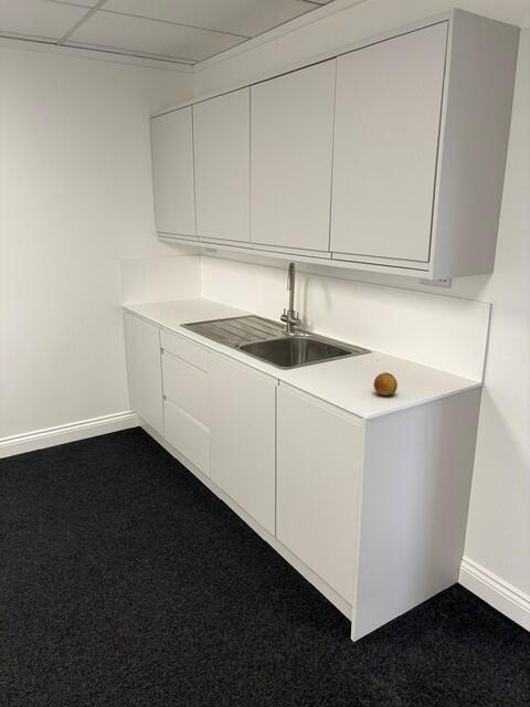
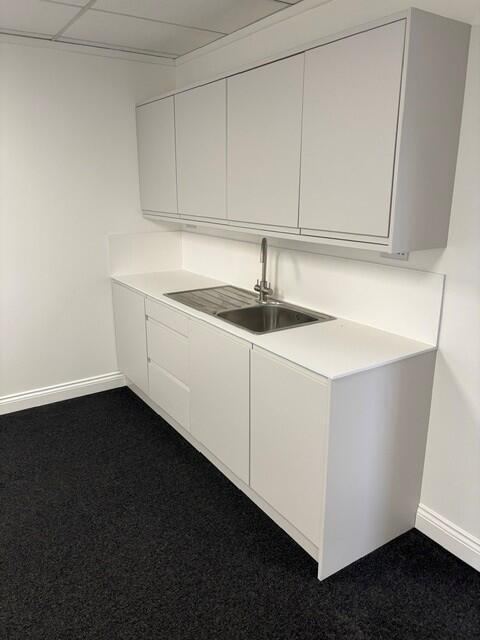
- fruit (385, 383)
